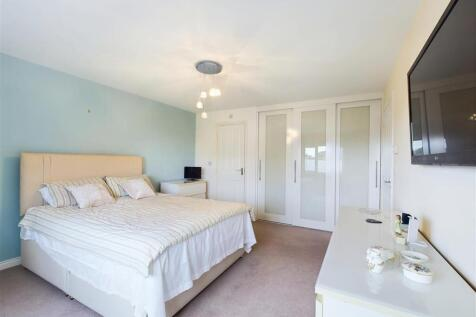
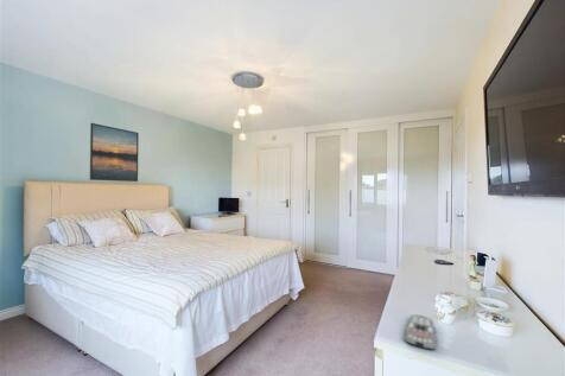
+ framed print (115, 154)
+ remote control (420, 330)
